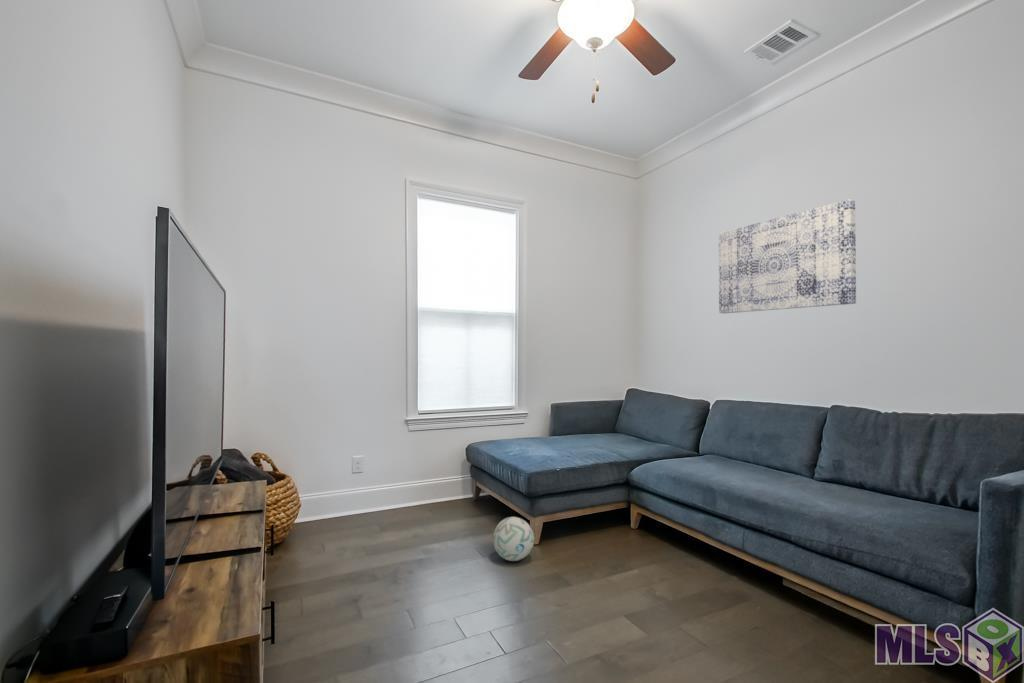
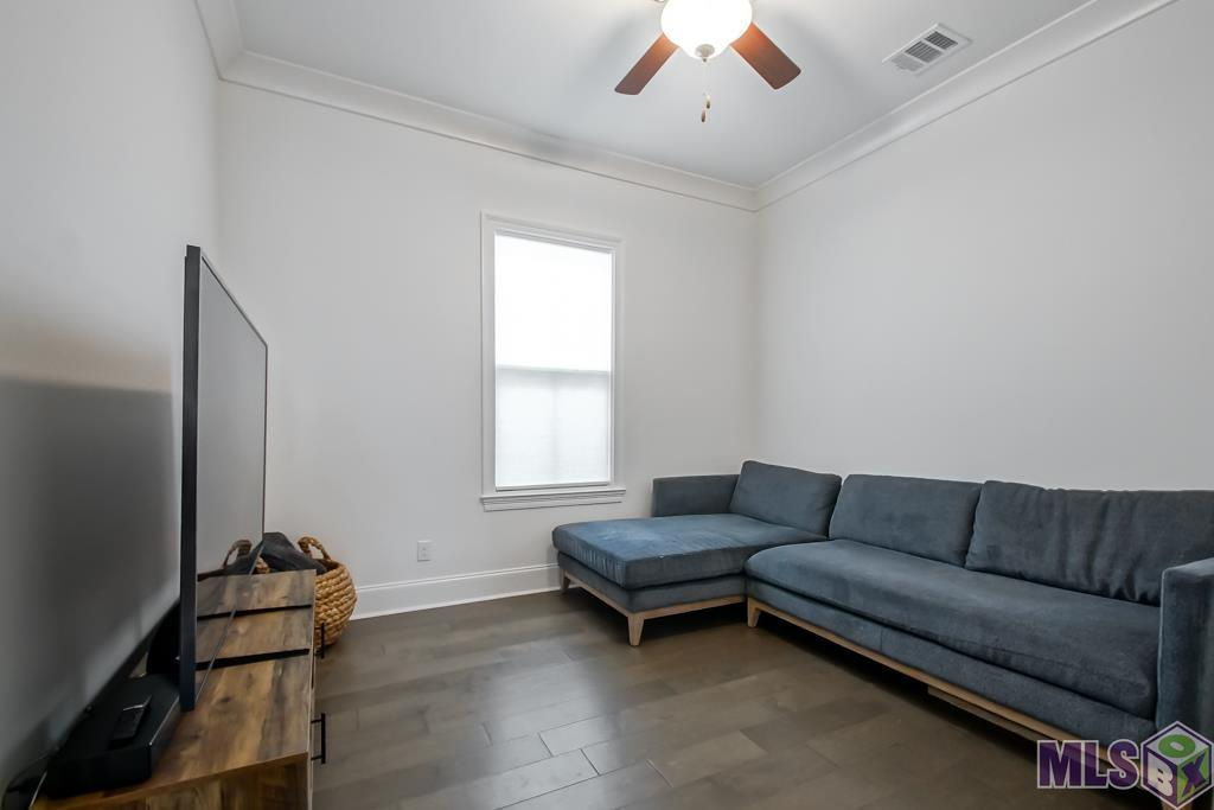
- ball (513, 538)
- wall art (778, 263)
